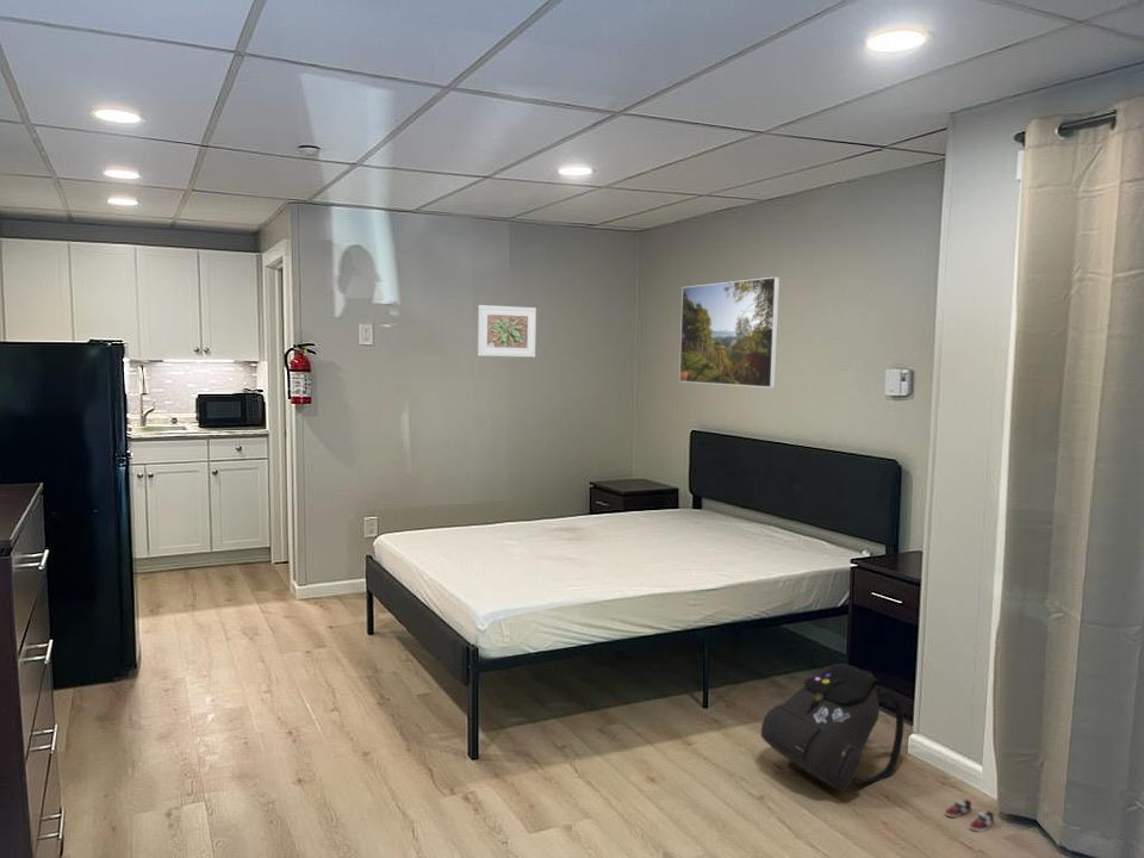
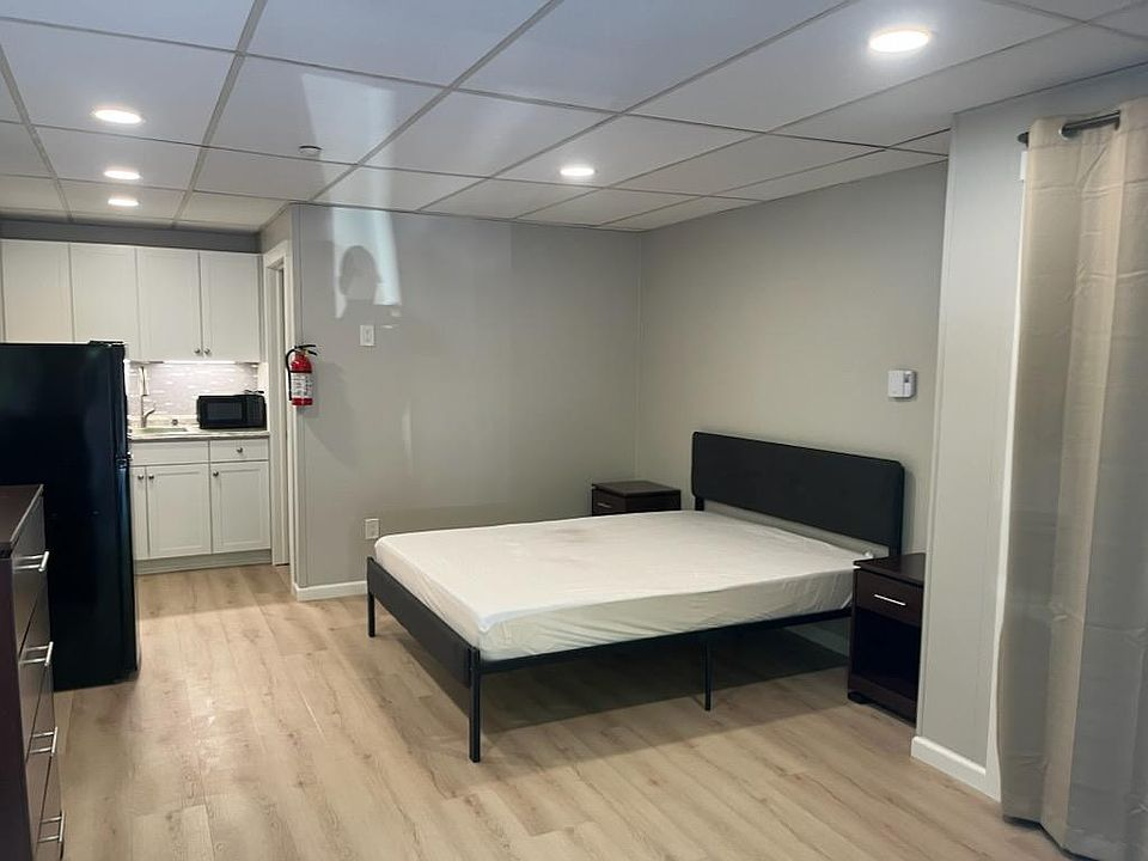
- sneaker (969, 812)
- backpack (835, 721)
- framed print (506, 331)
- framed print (725, 334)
